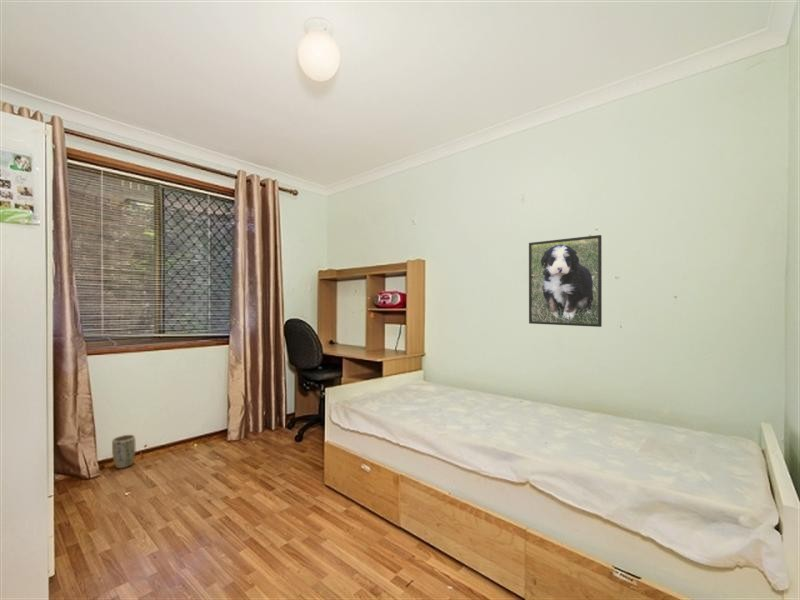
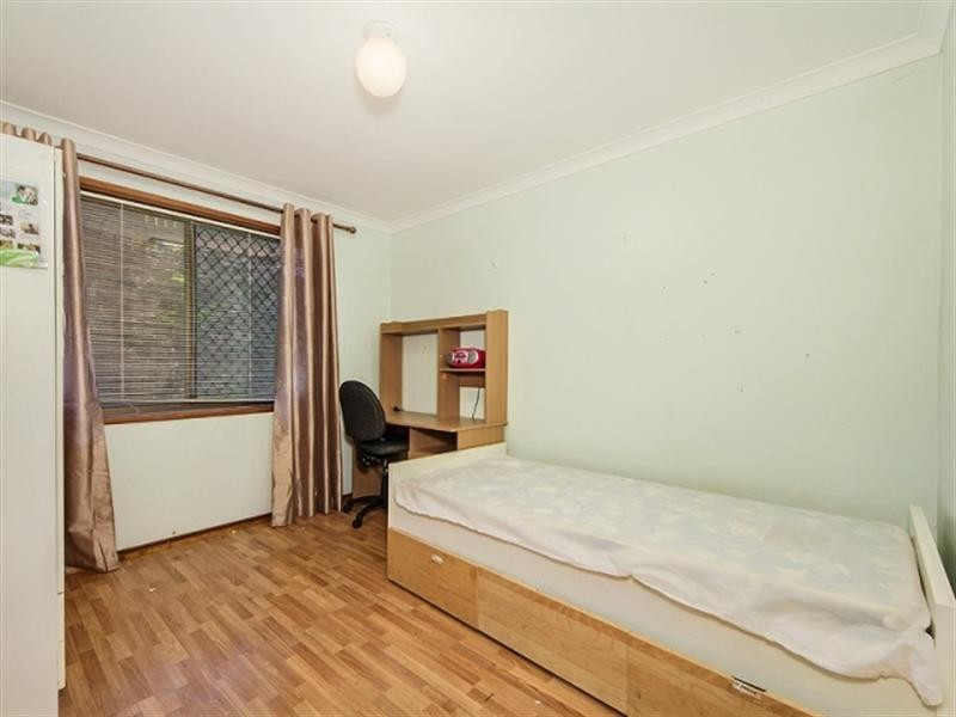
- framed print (562, 282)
- plant pot (124, 451)
